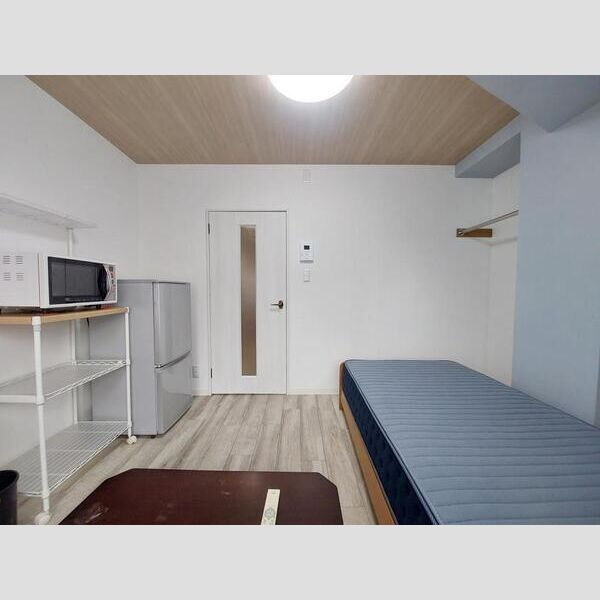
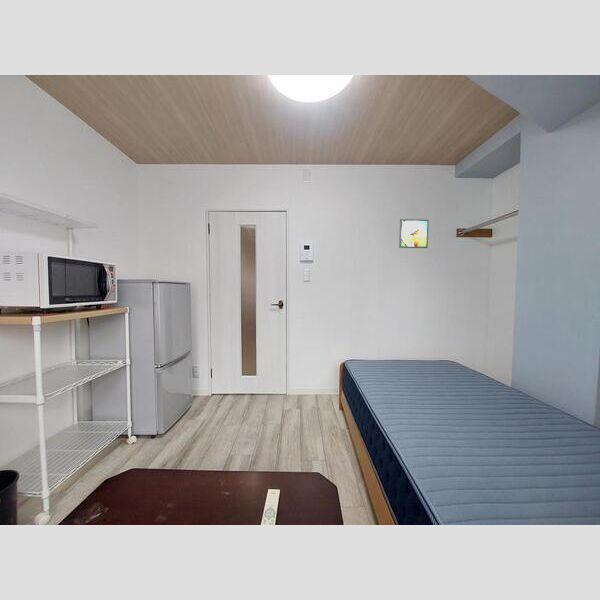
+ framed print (413, 233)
